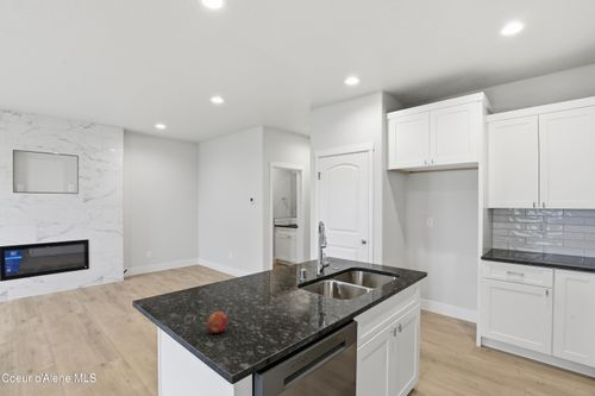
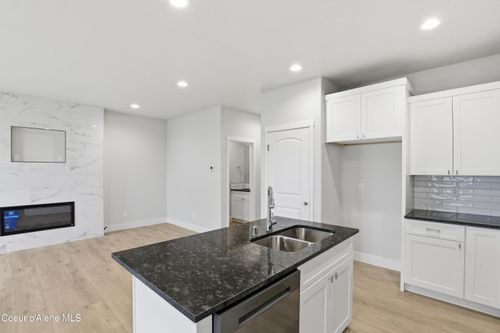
- apple (217, 321)
